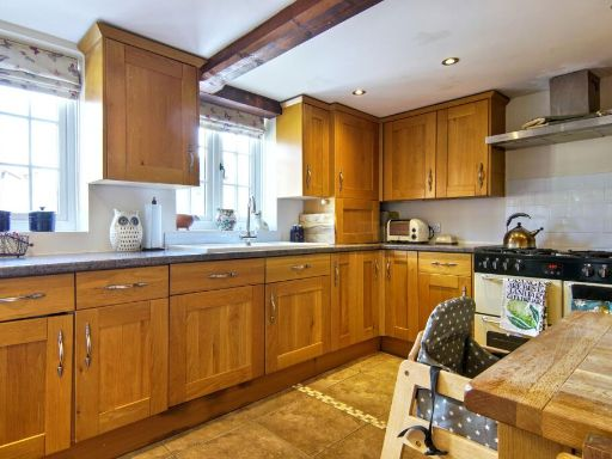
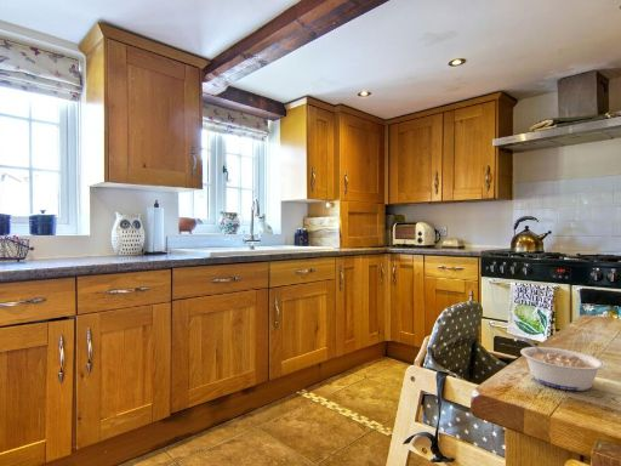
+ legume (557, 365)
